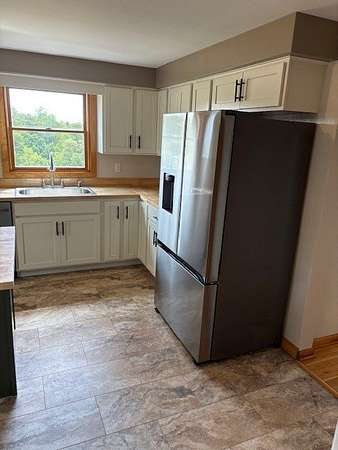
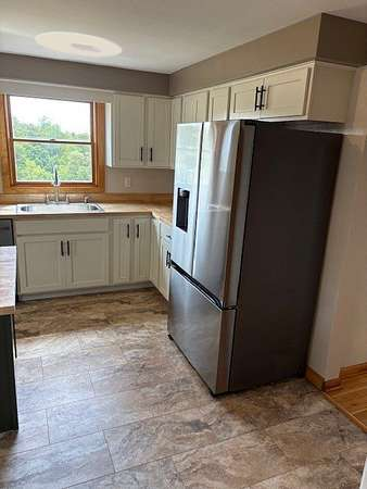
+ ceiling light (79, 41)
